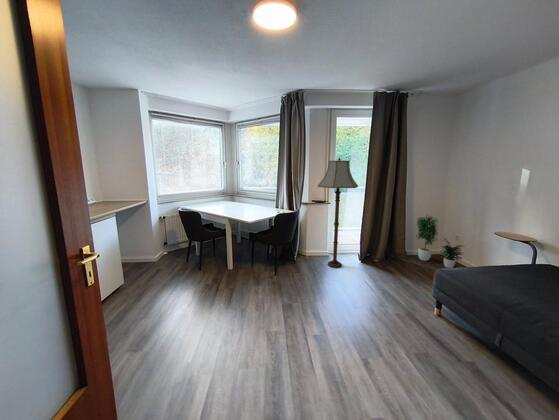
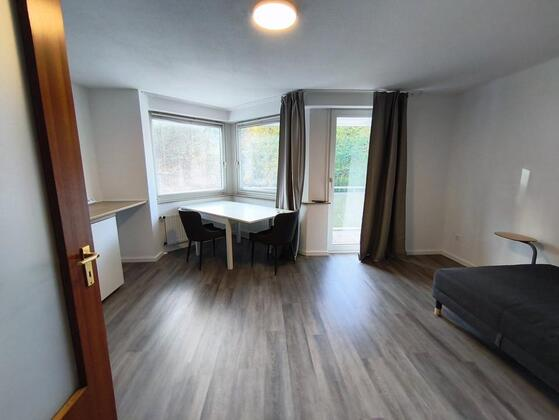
- potted plant (436, 240)
- floor lamp (336, 213)
